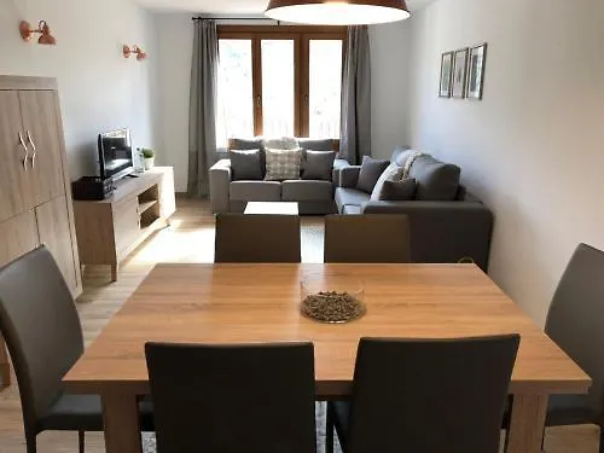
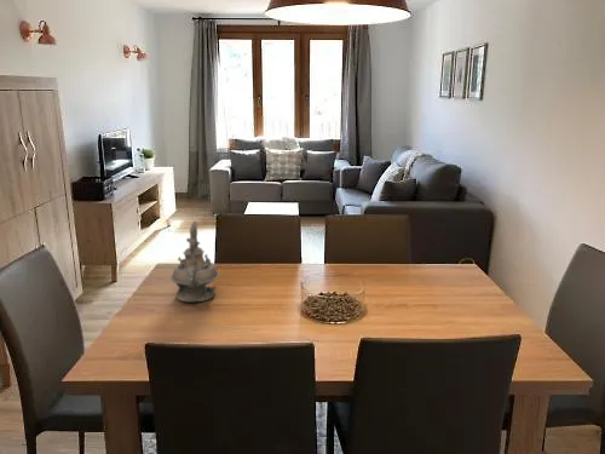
+ teapot (192, 264)
